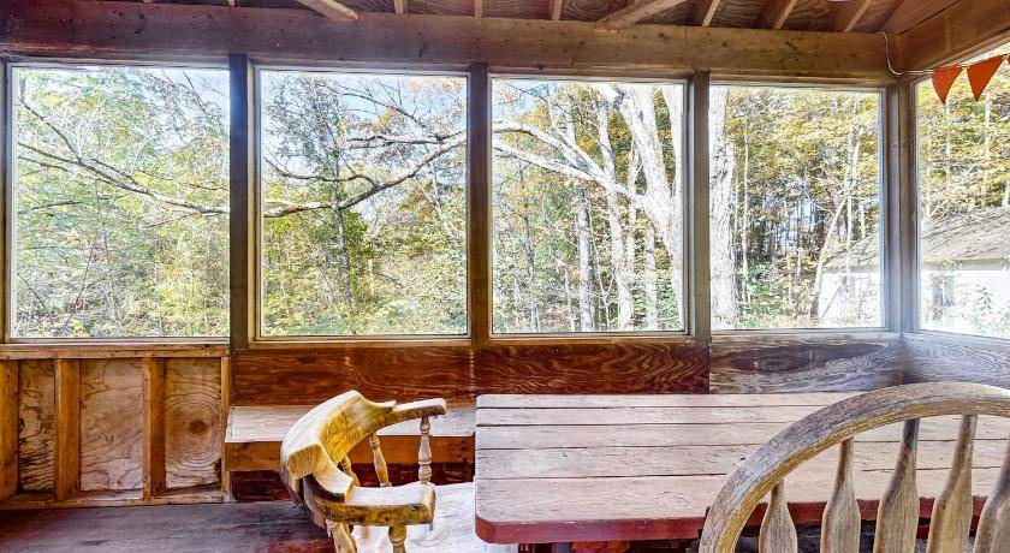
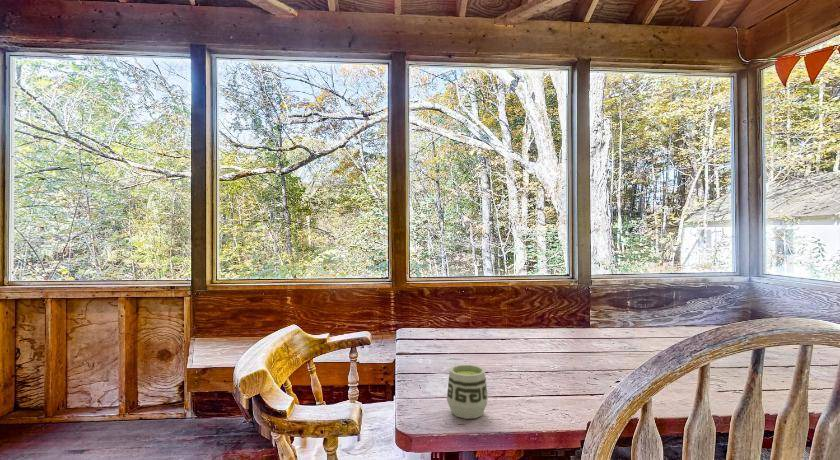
+ cup (467, 390)
